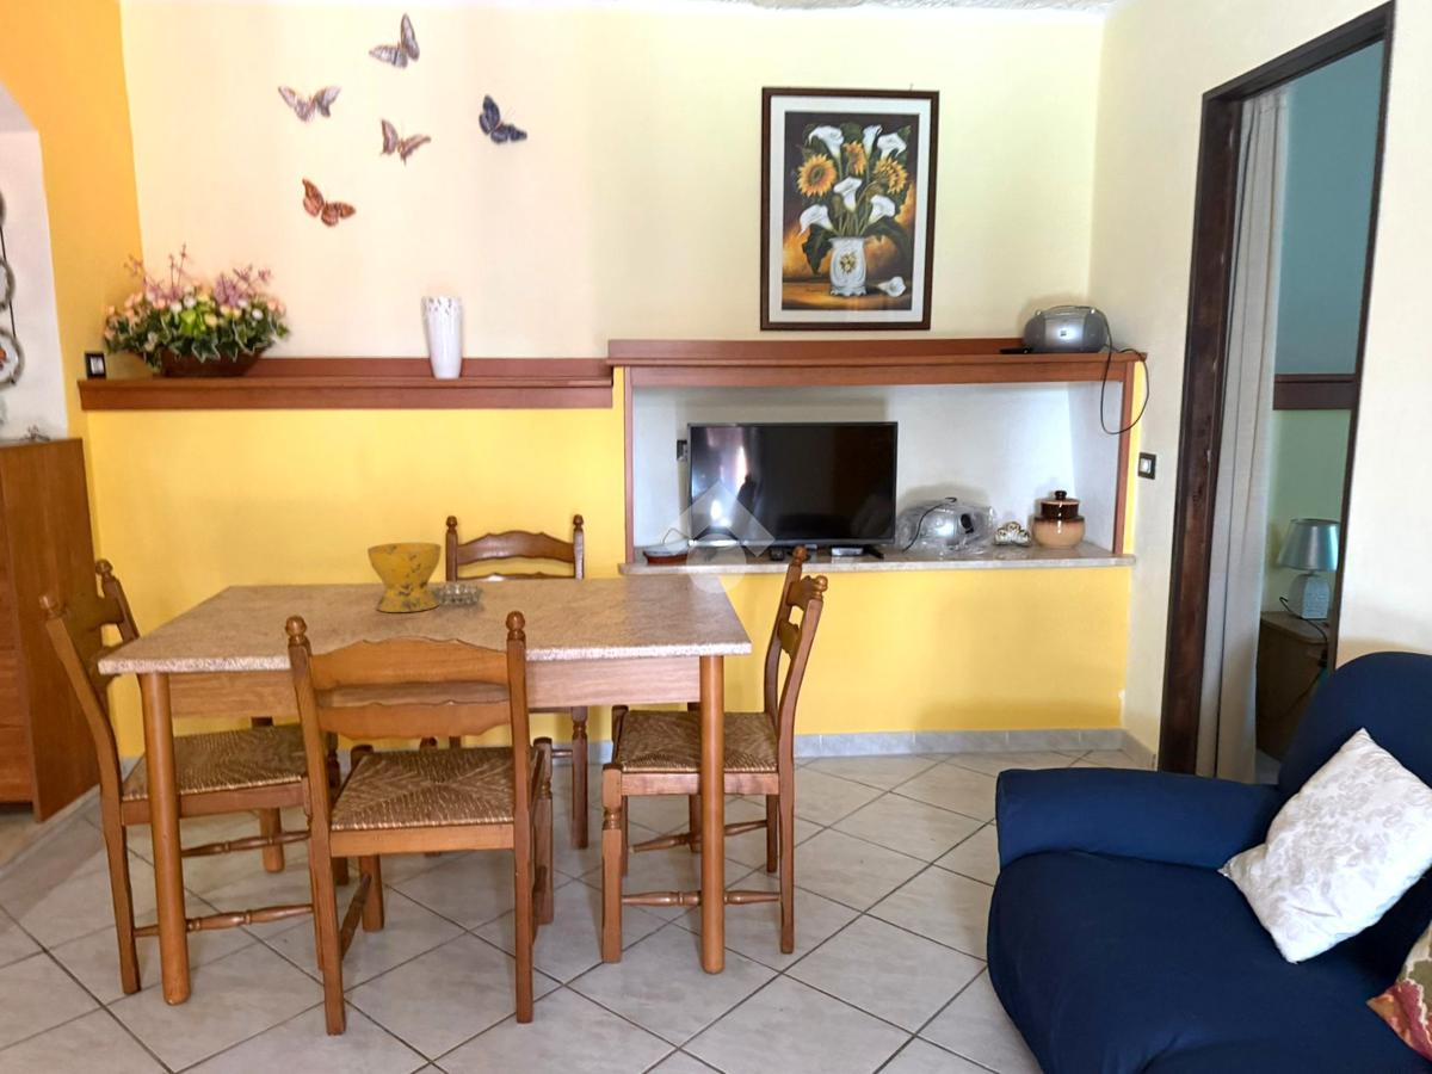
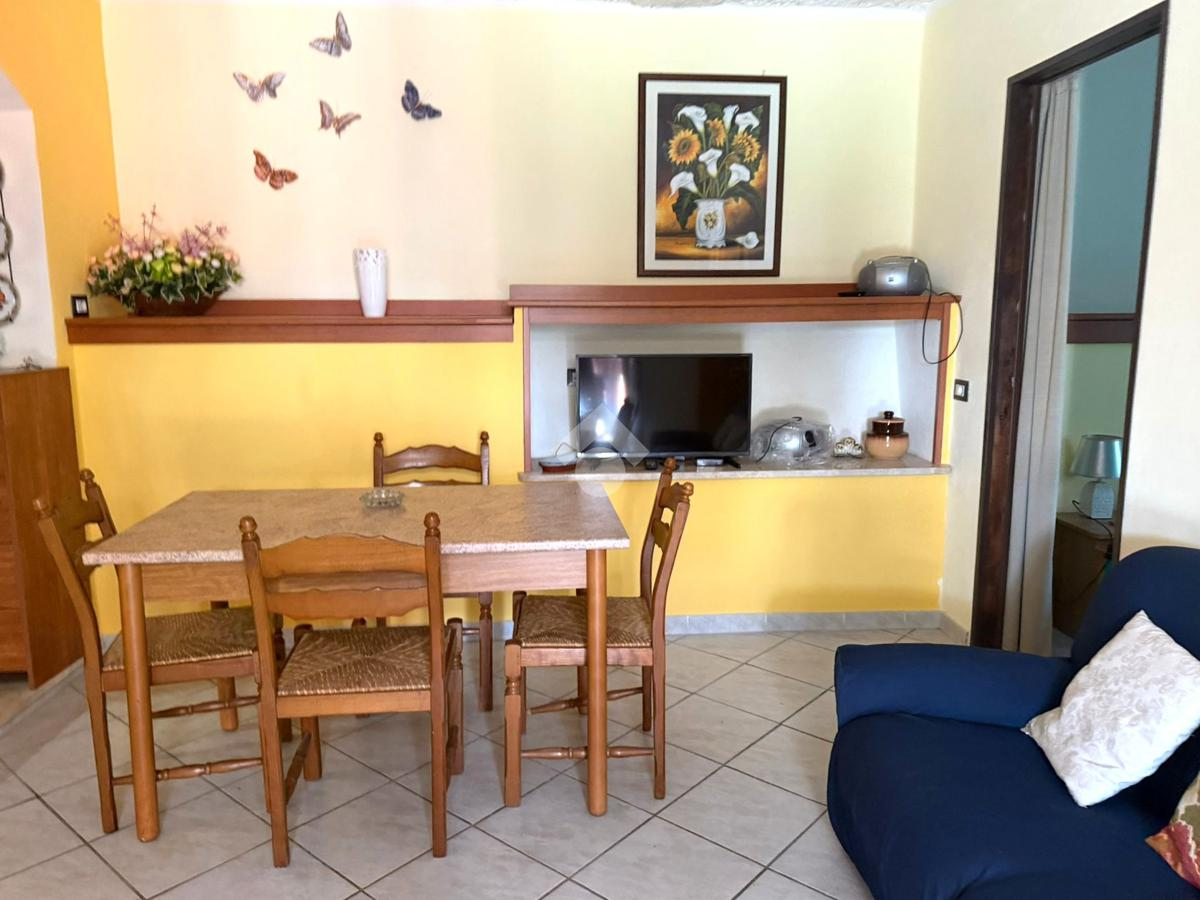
- bowl (406, 576)
